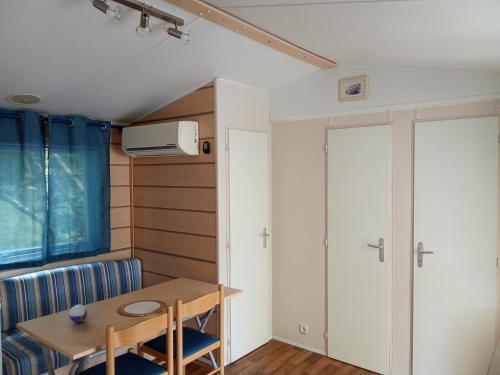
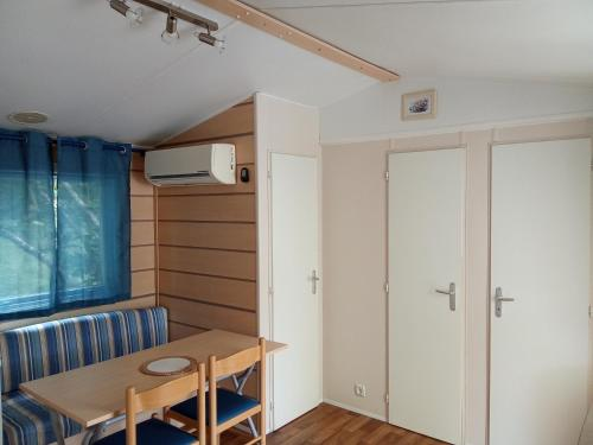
- decorative orb (78, 313)
